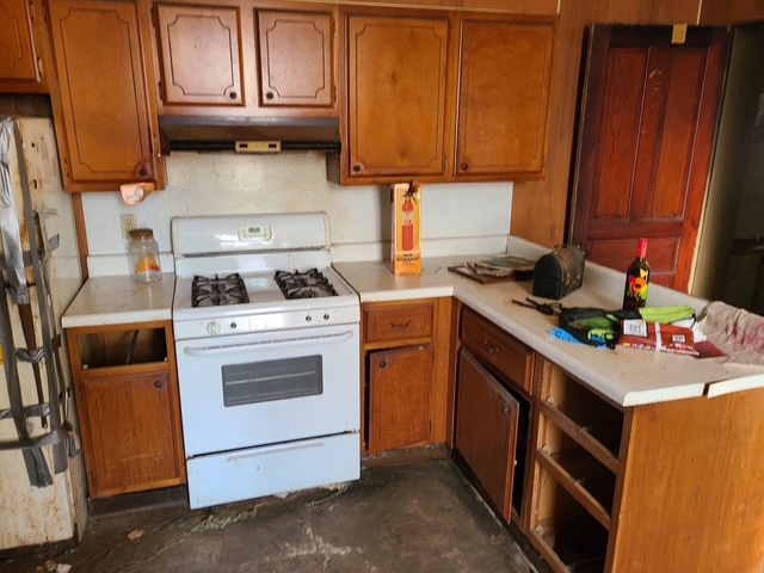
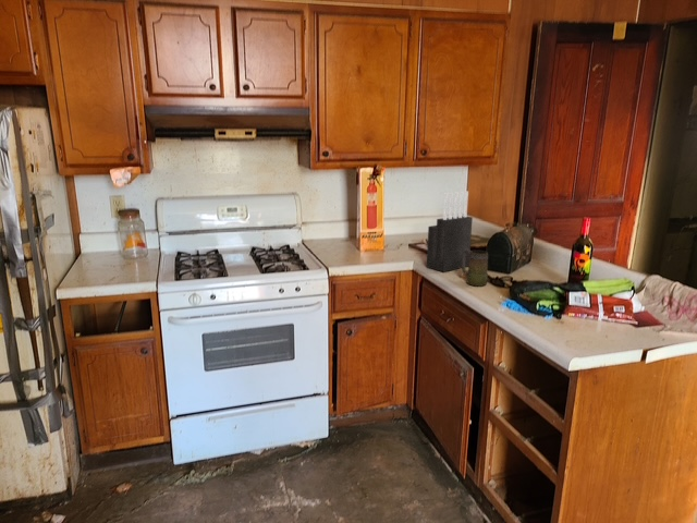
+ mug (474, 266)
+ knife block (448, 229)
